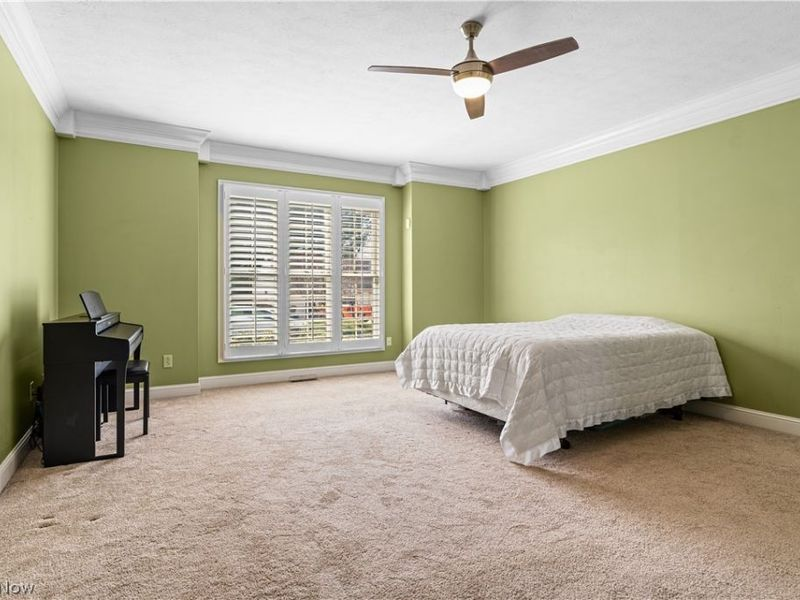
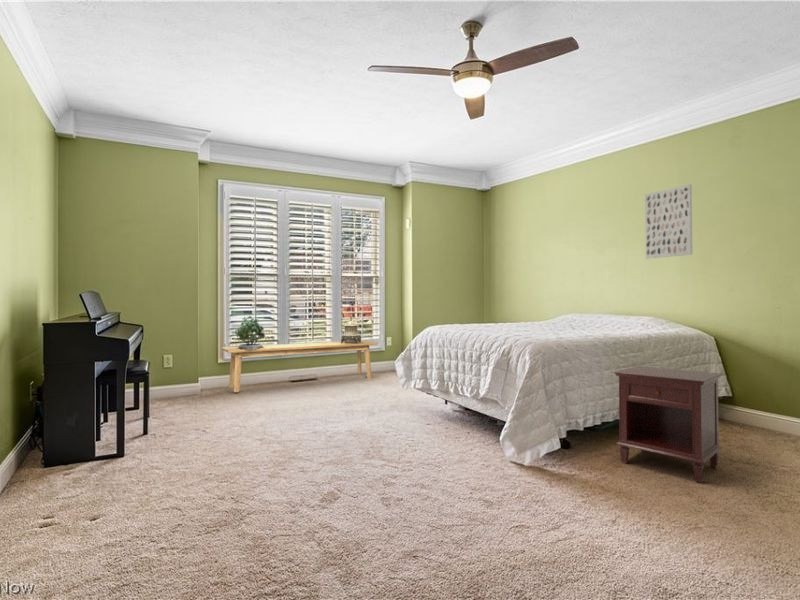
+ nightstand (667, 418)
+ wall art (667, 223)
+ decorative urn (350, 328)
+ bench (302, 353)
+ potted plant (250, 331)
